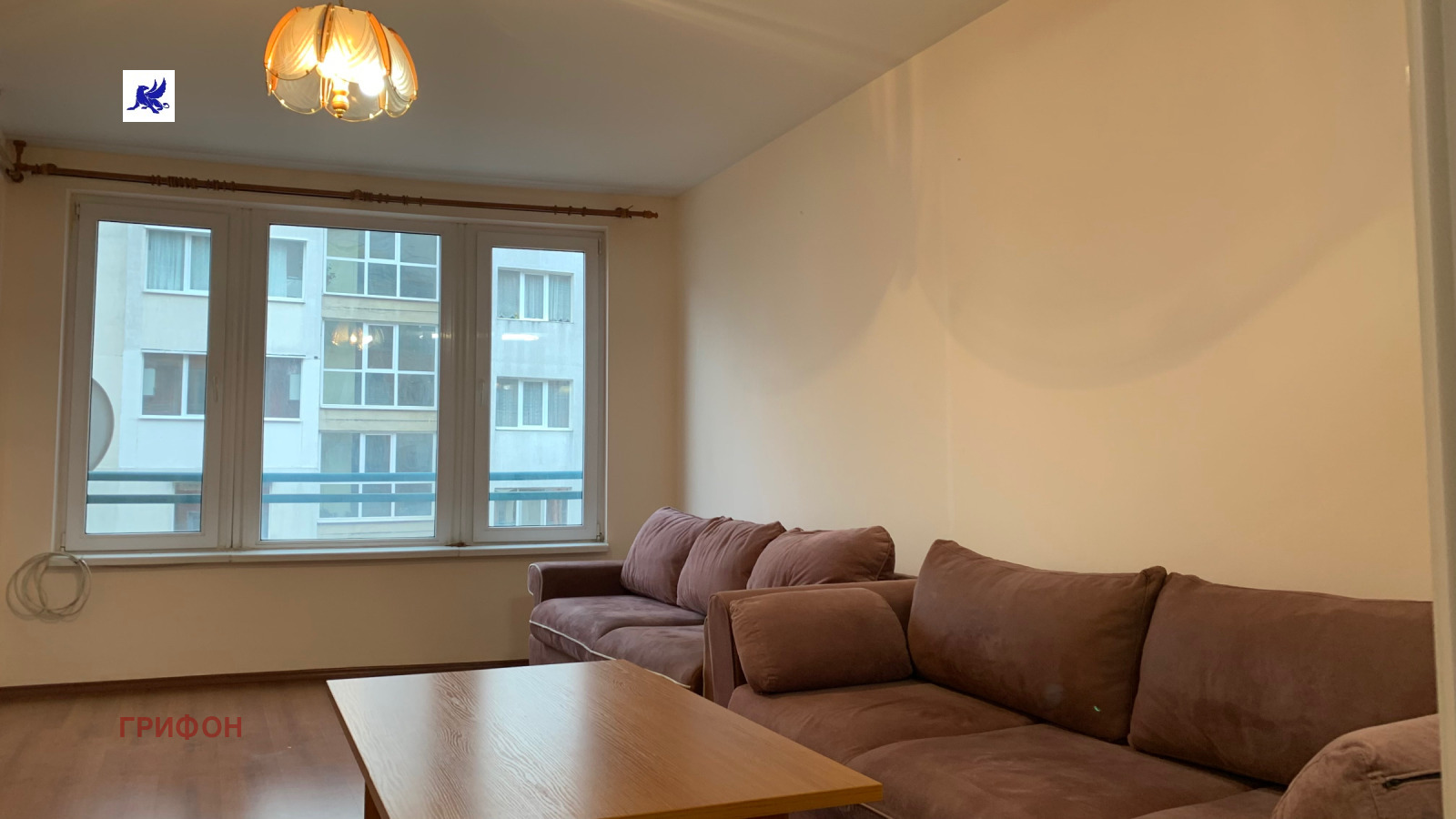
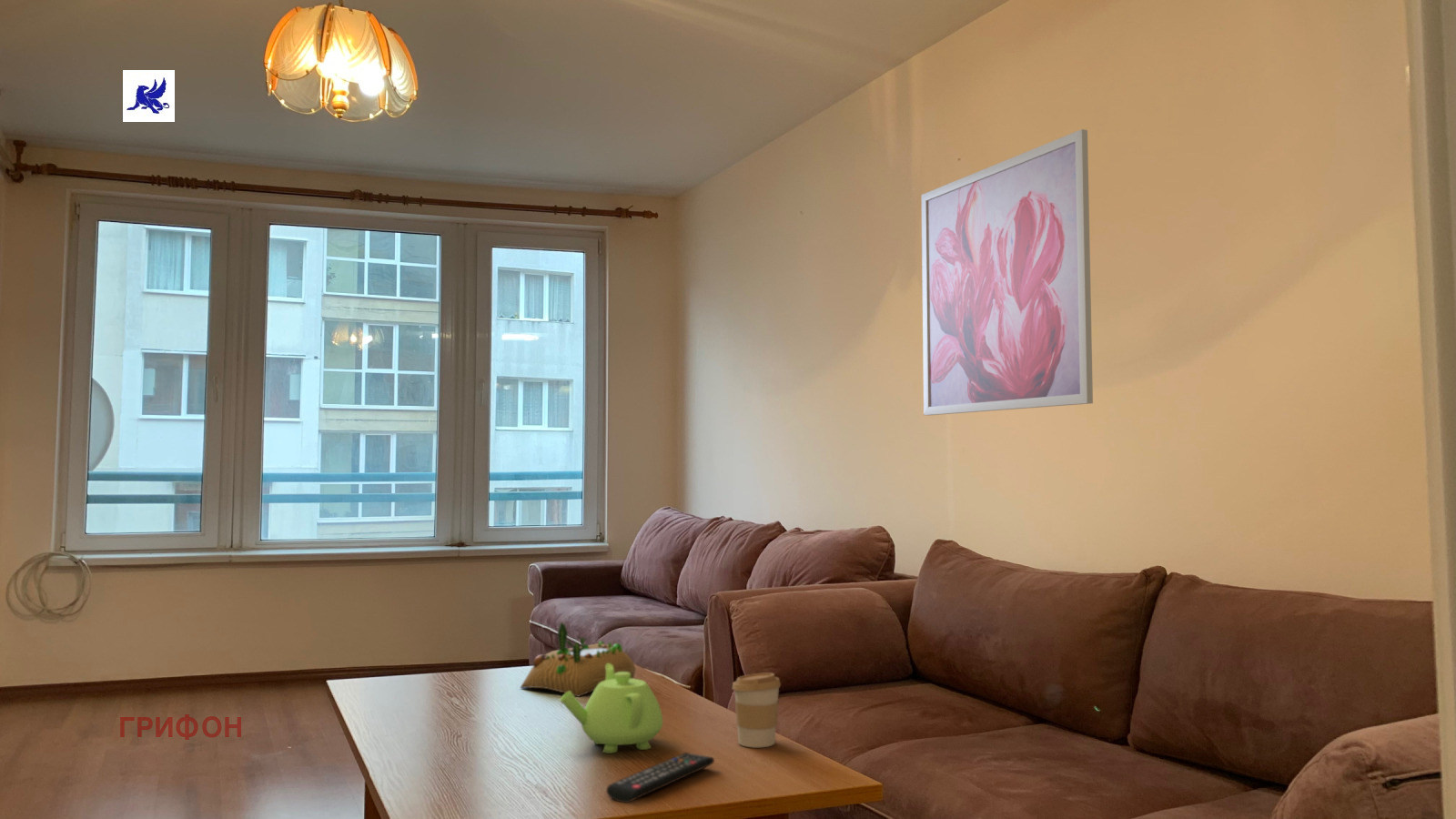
+ remote control (662, 775)
+ coffee cup (756, 708)
+ wall art (996, 287)
+ succulent planter (580, 652)
+ teapot (610, 709)
